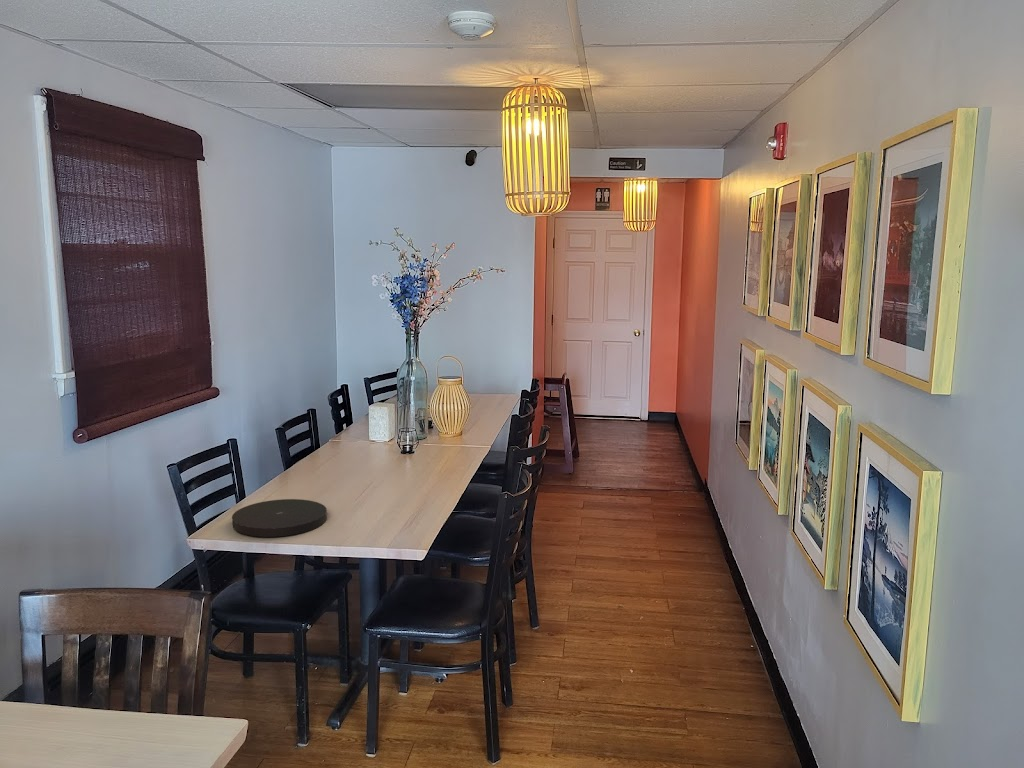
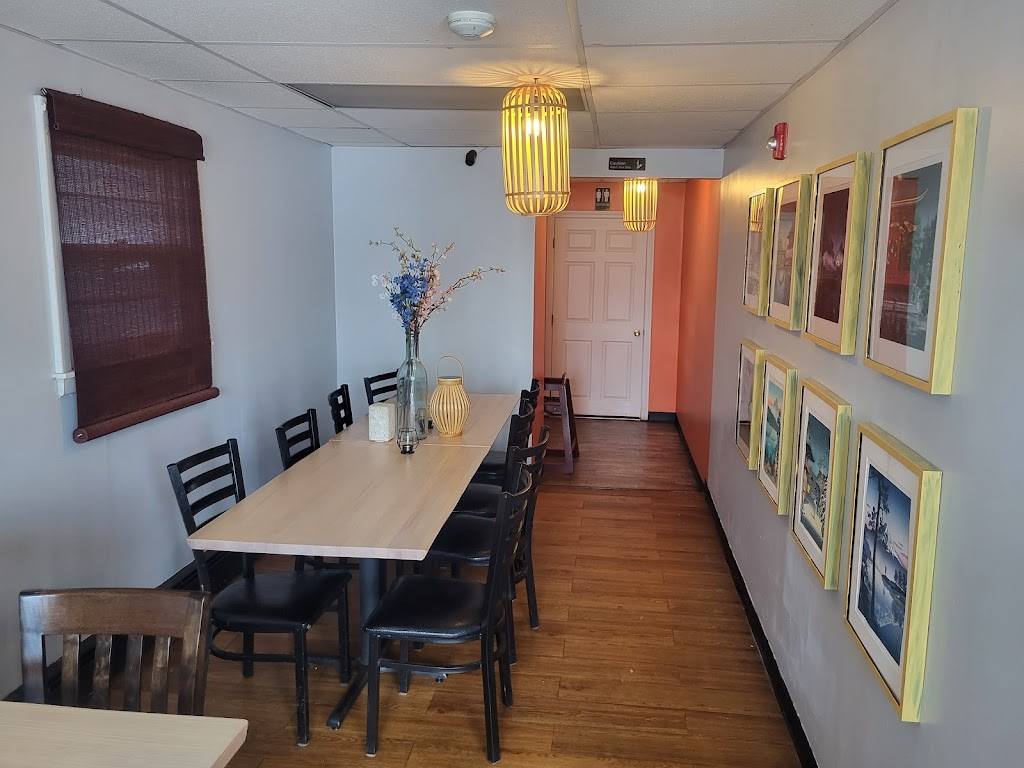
- plate (280, 516)
